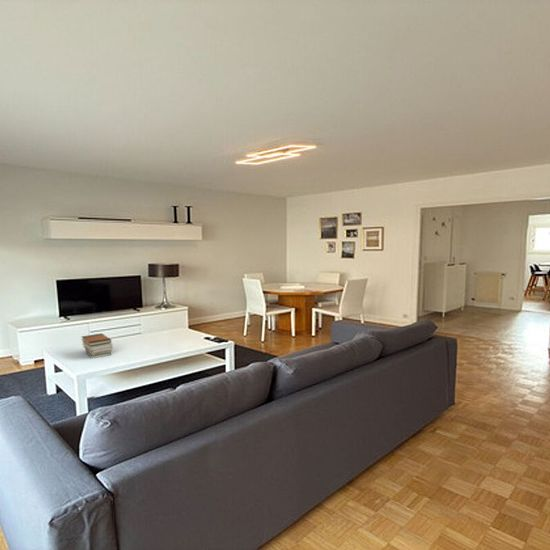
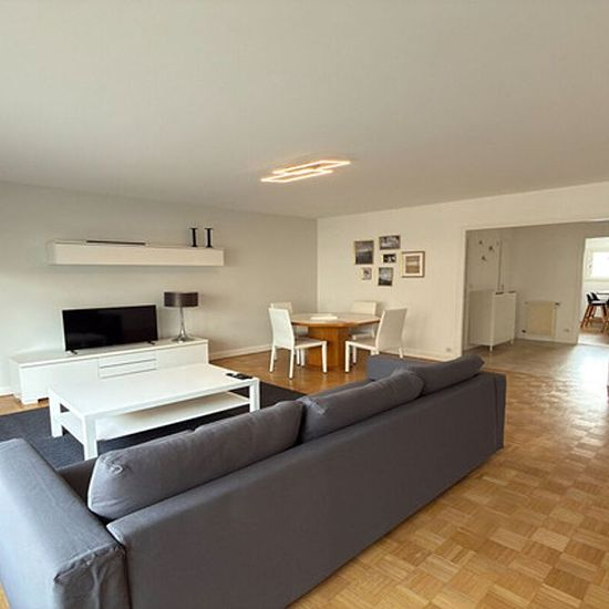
- book stack (97, 345)
